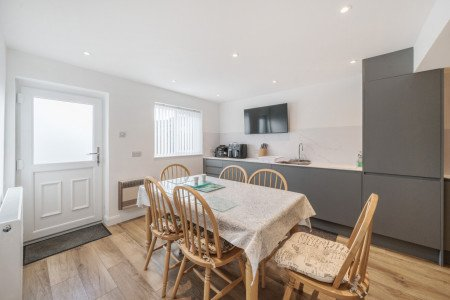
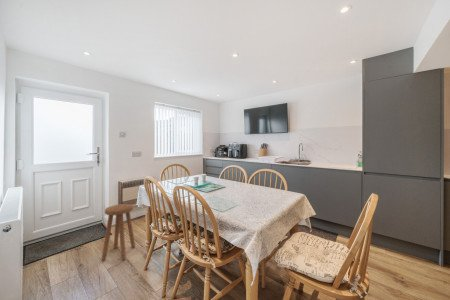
+ stool (119, 230)
